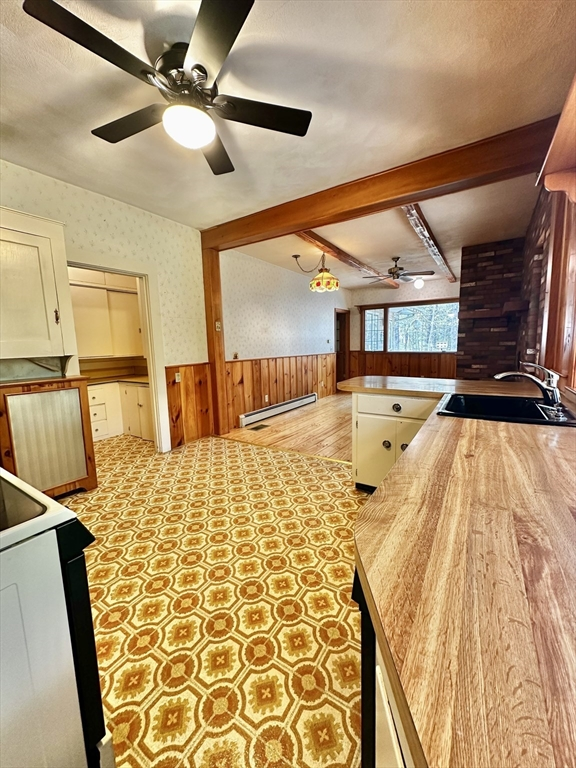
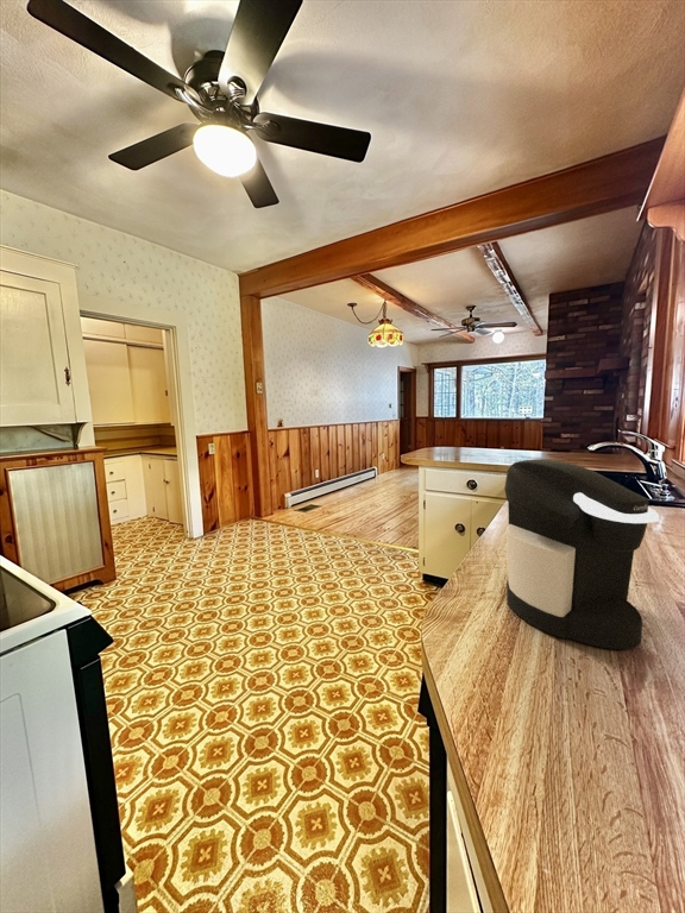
+ coffee maker (574, 541)
